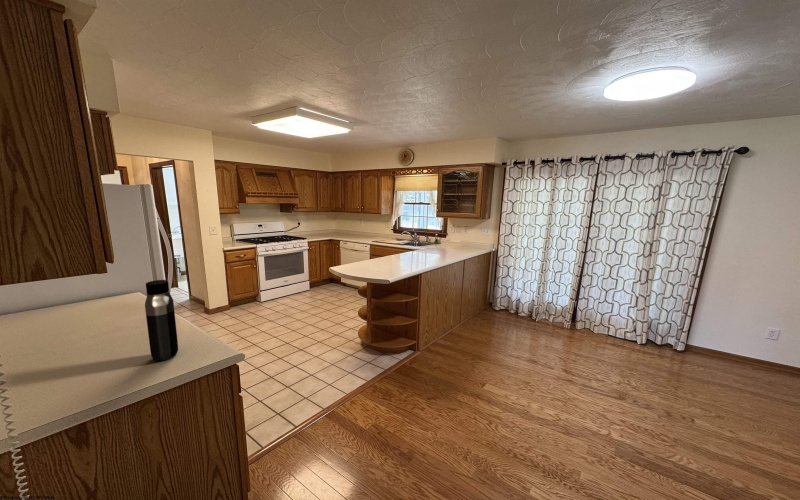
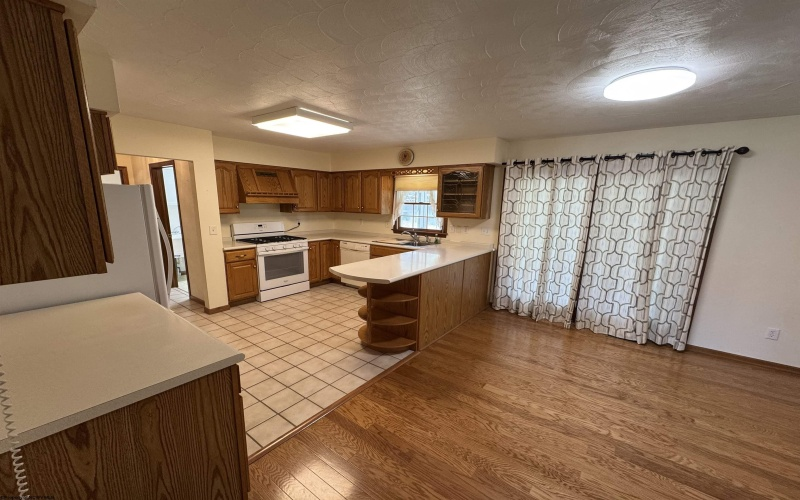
- water bottle (161, 320)
